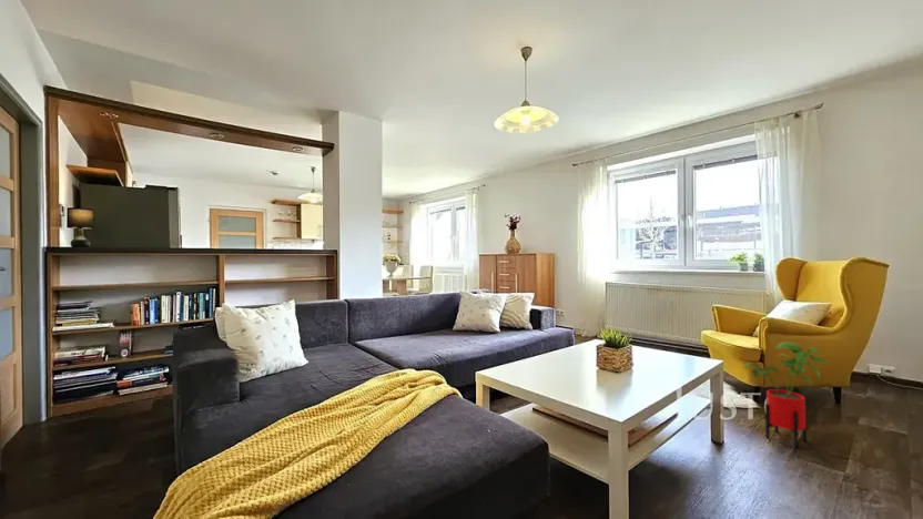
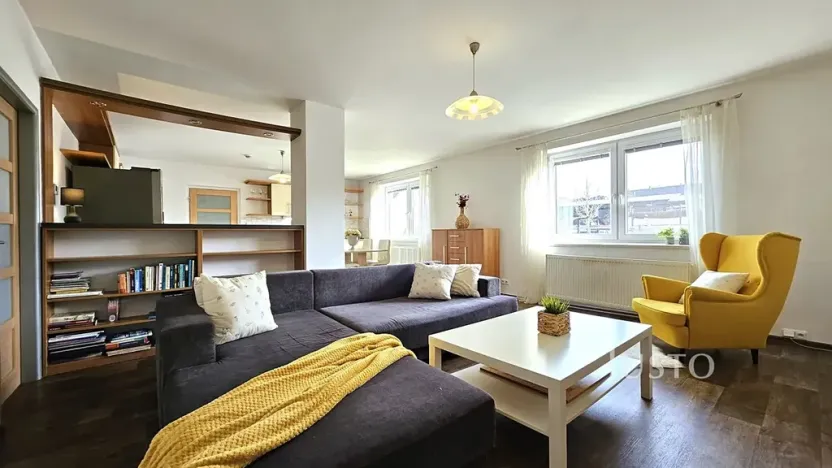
- house plant (784, 390)
